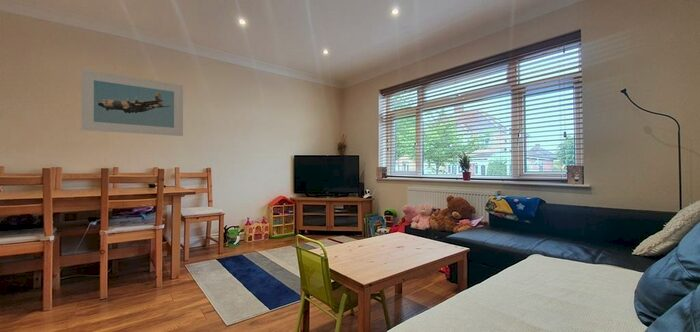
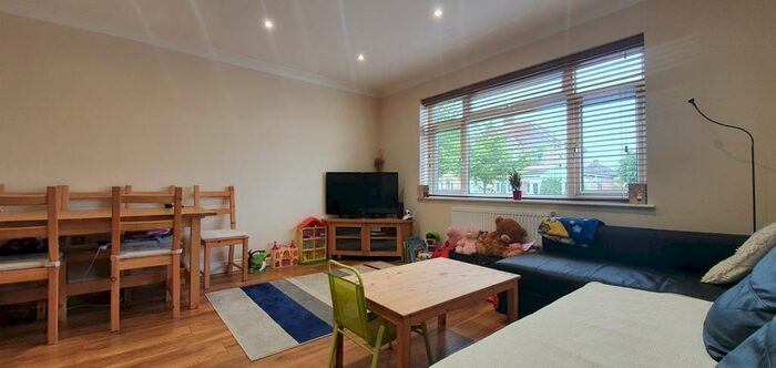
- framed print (136, 105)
